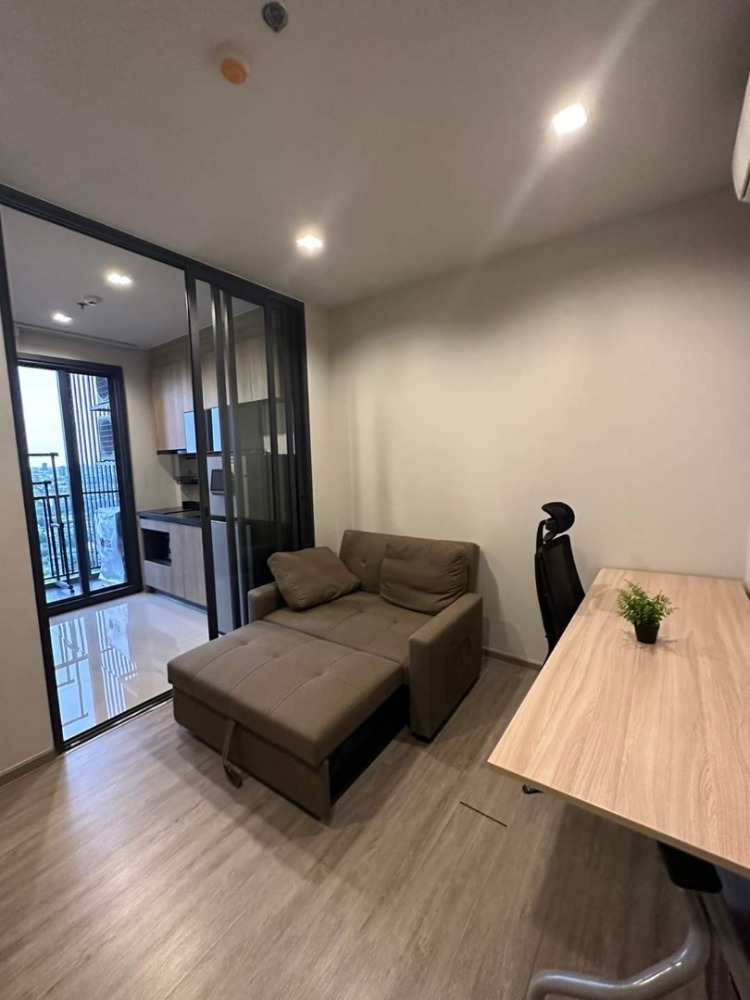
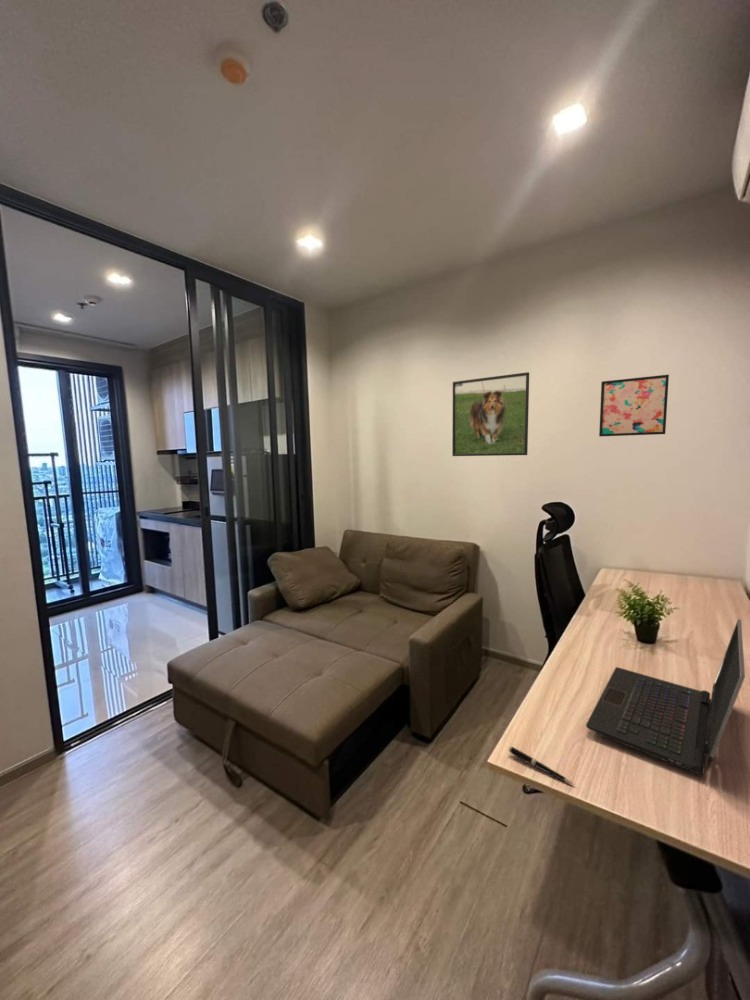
+ wall art (632, 407)
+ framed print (488, 417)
+ pen (540, 765)
+ laptop computer (663, 680)
